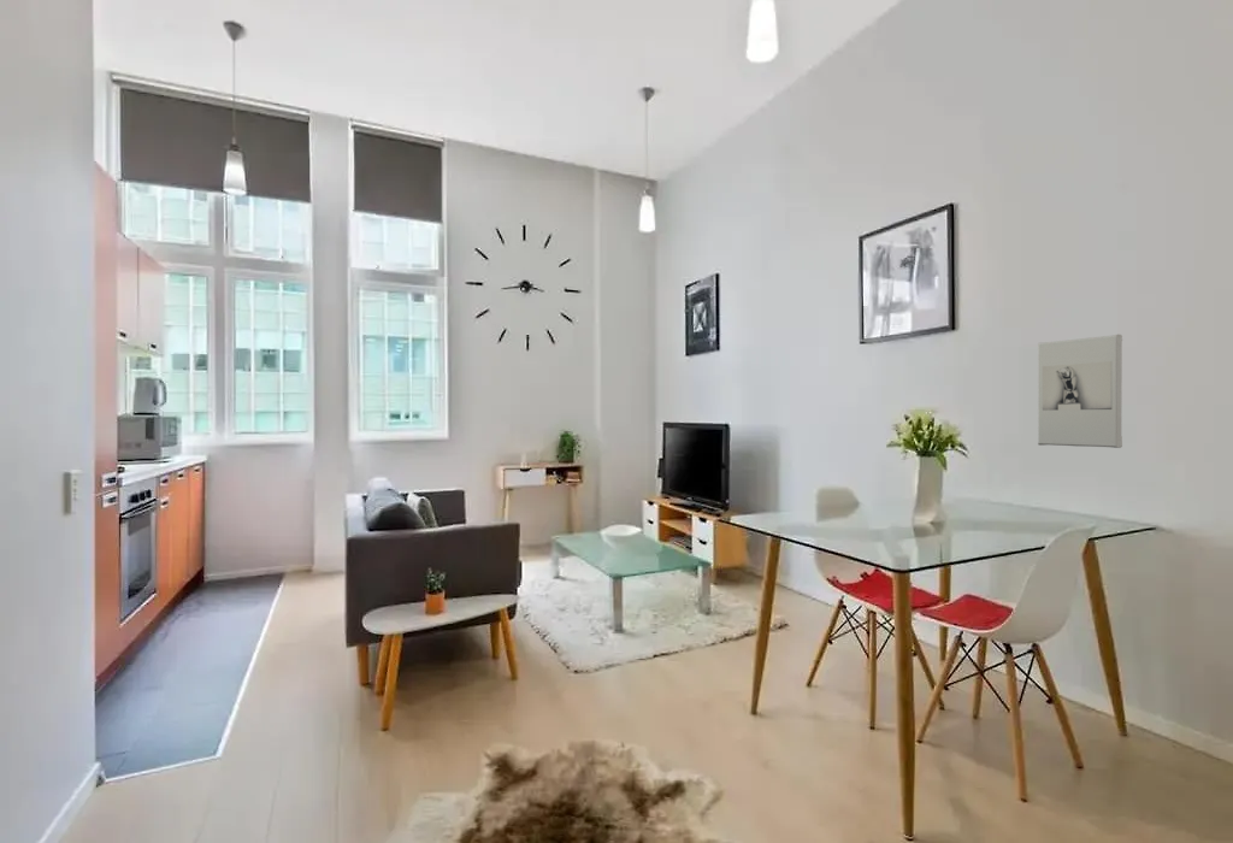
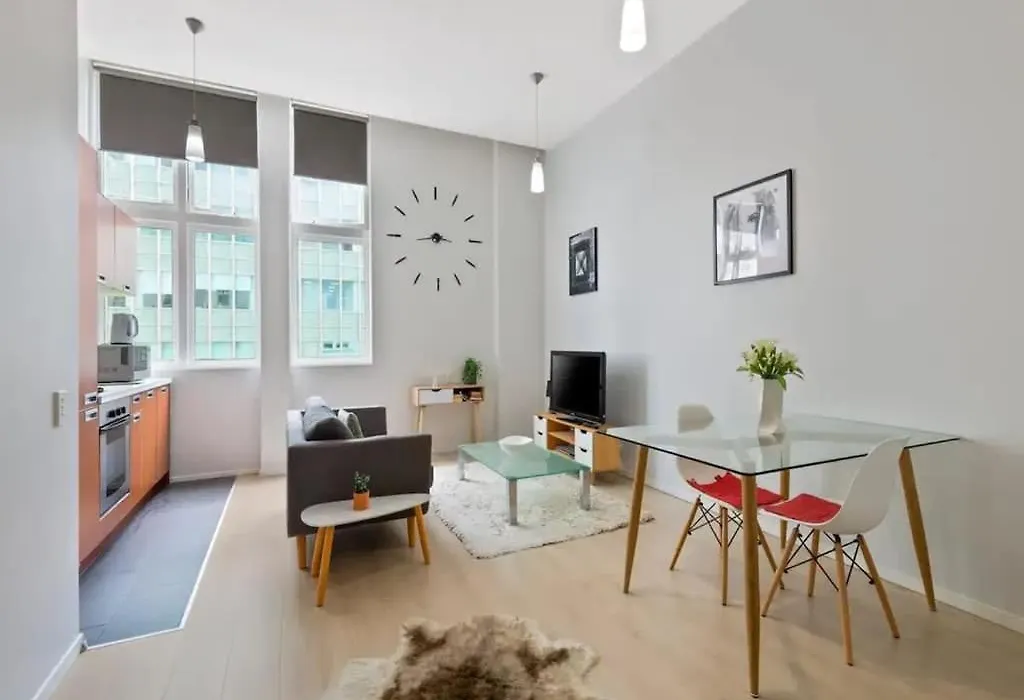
- wall sculpture (1078, 391)
